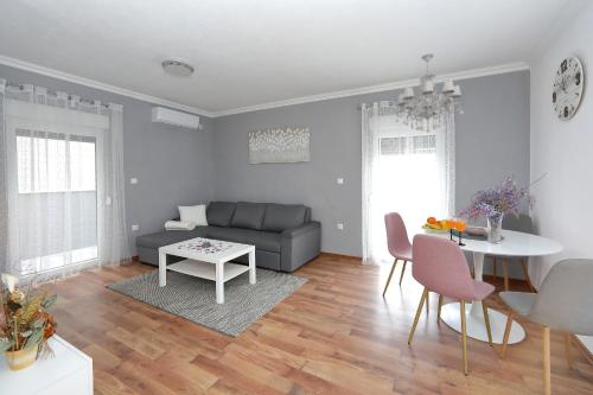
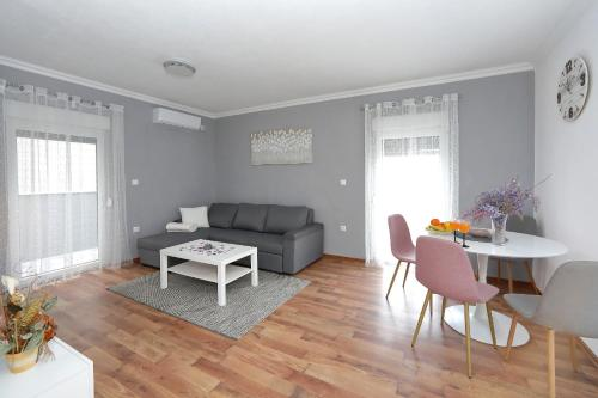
- chandelier (427, 94)
